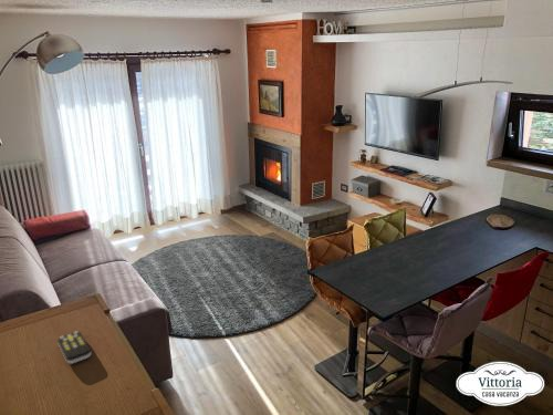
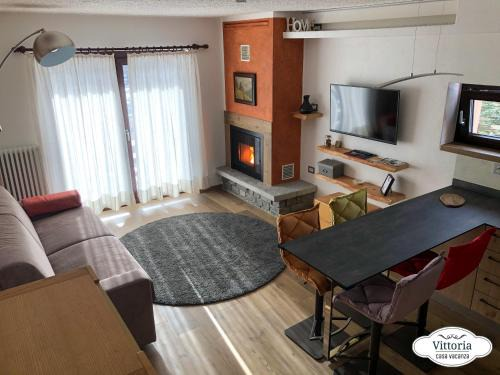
- remote control (74, 346)
